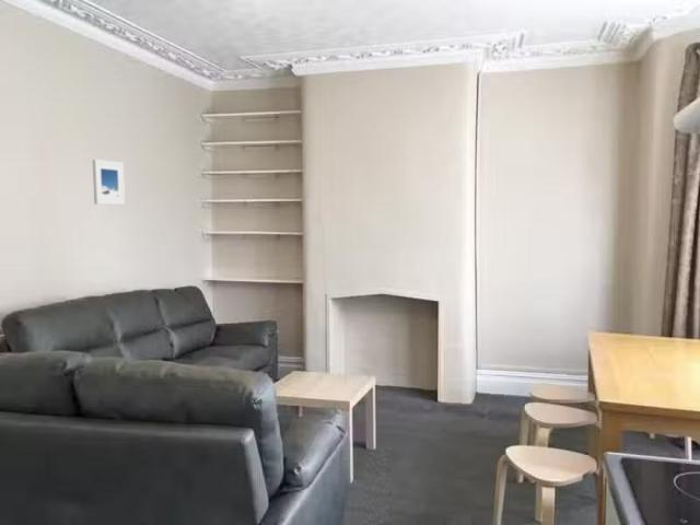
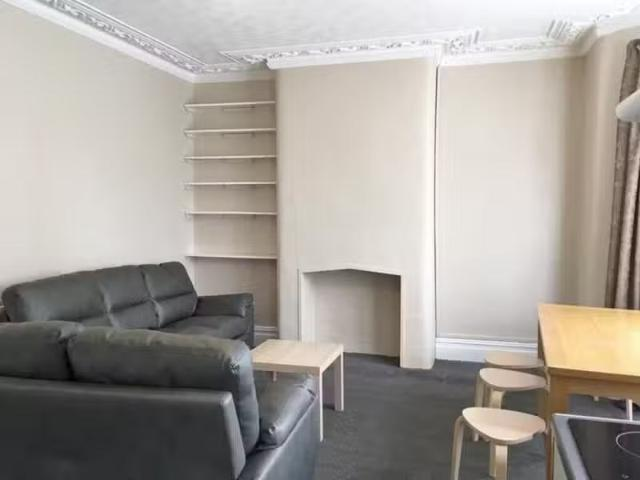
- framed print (108, 183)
